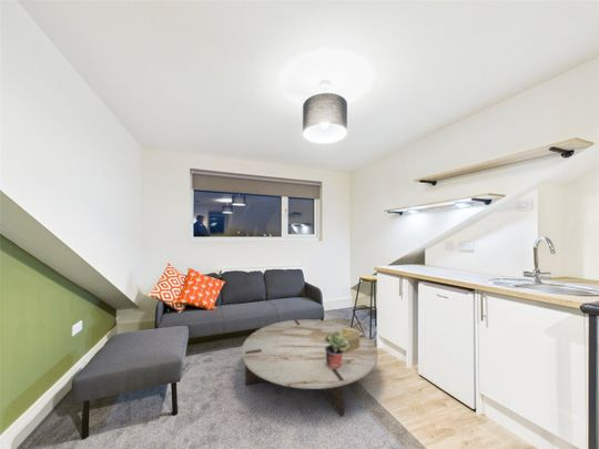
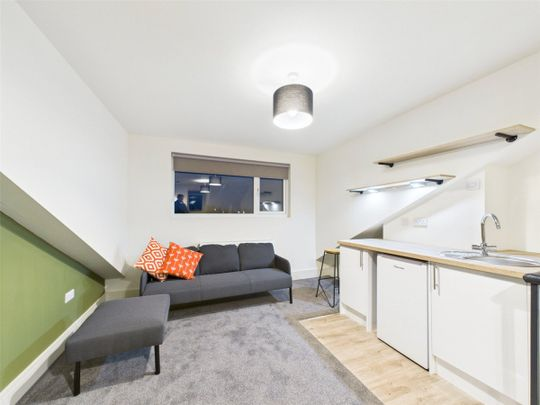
- decorative box (347, 339)
- potted plant (335, 349)
- coffee table (308, 357)
